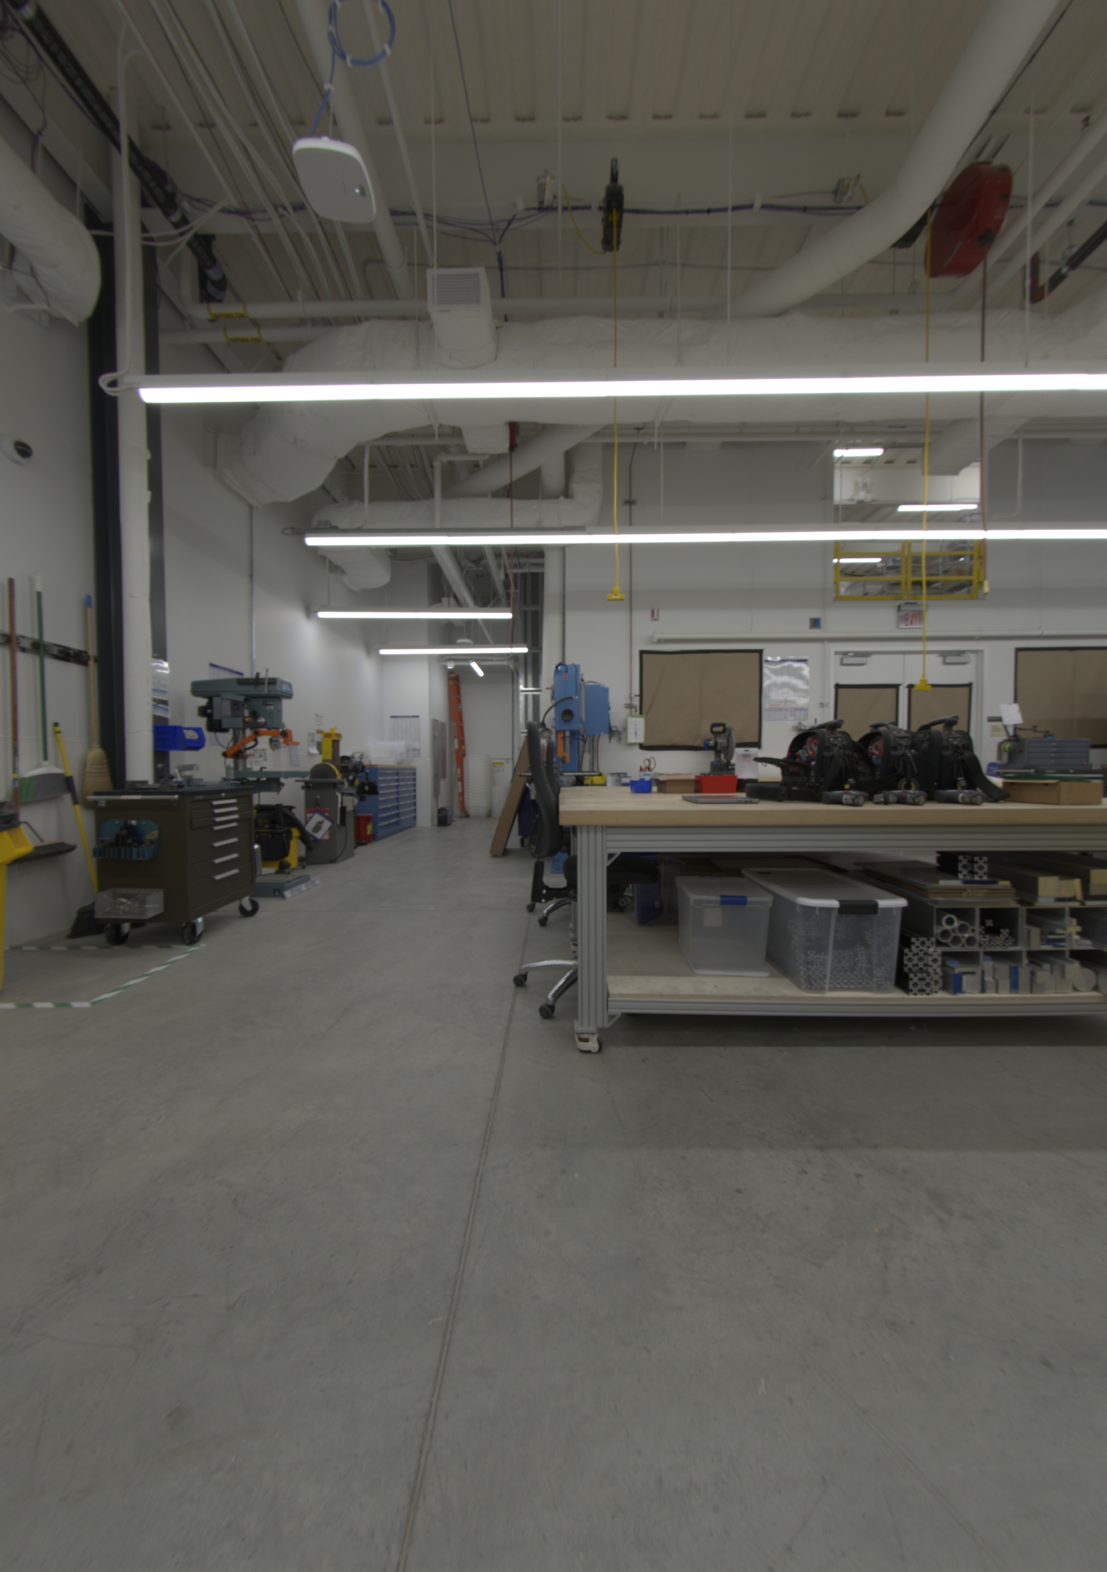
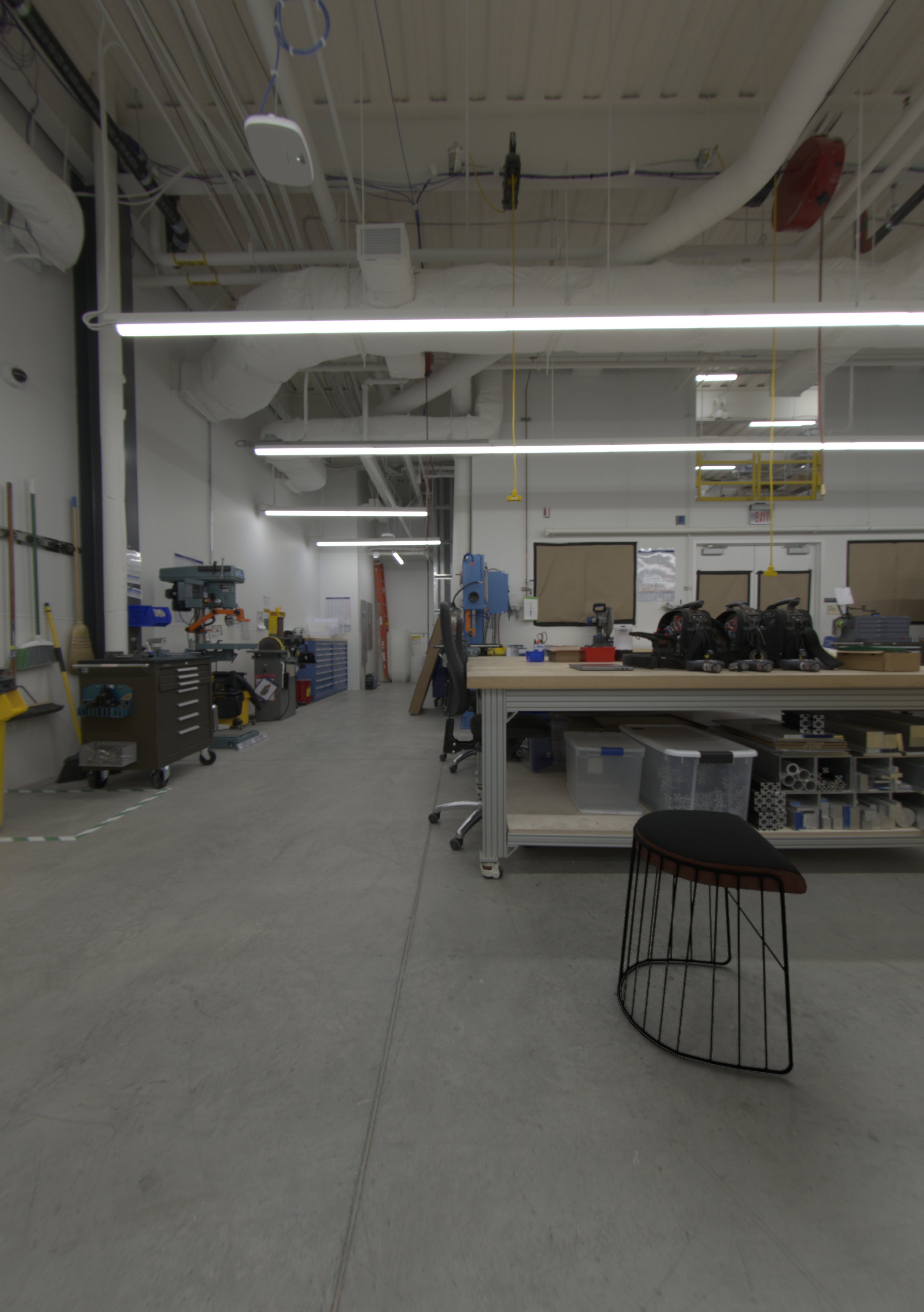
+ stool (693, 918)
